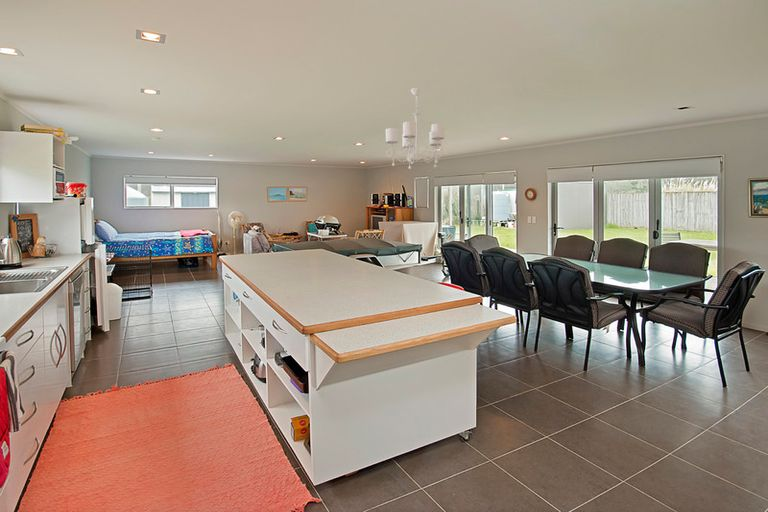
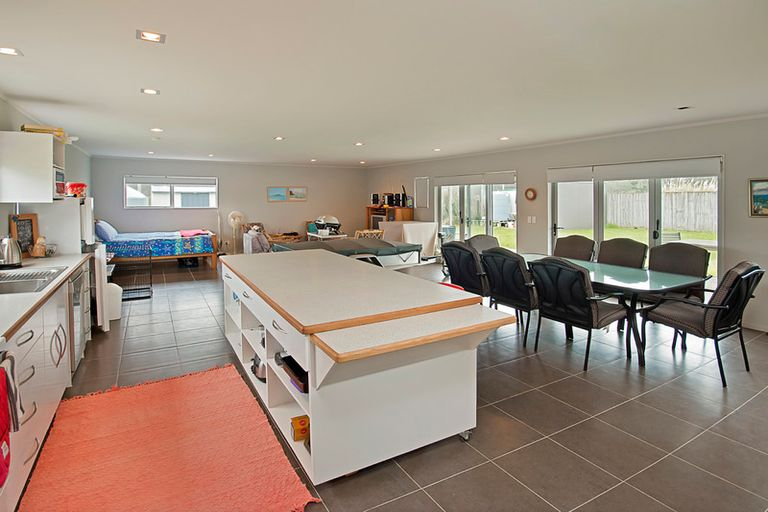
- chandelier (414, 127)
